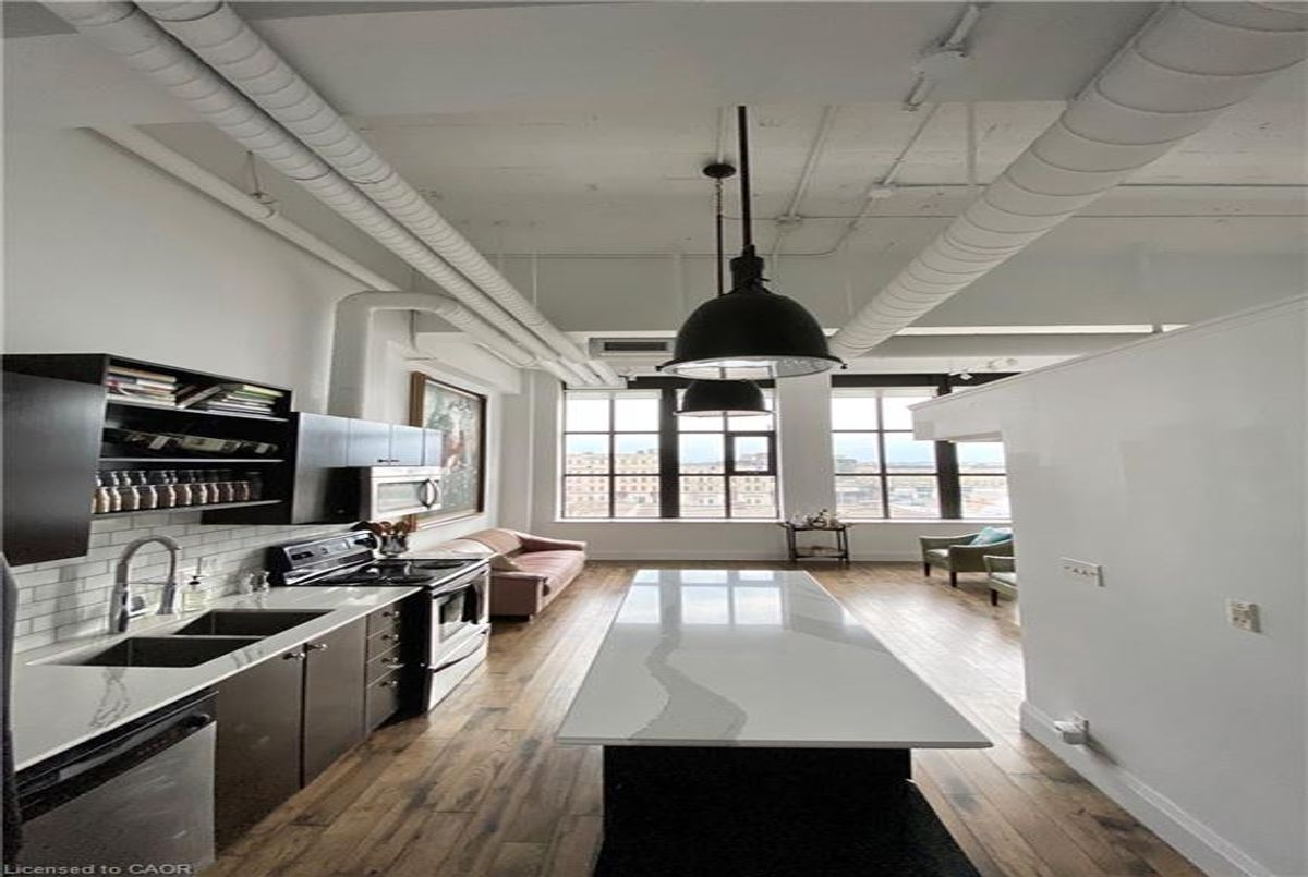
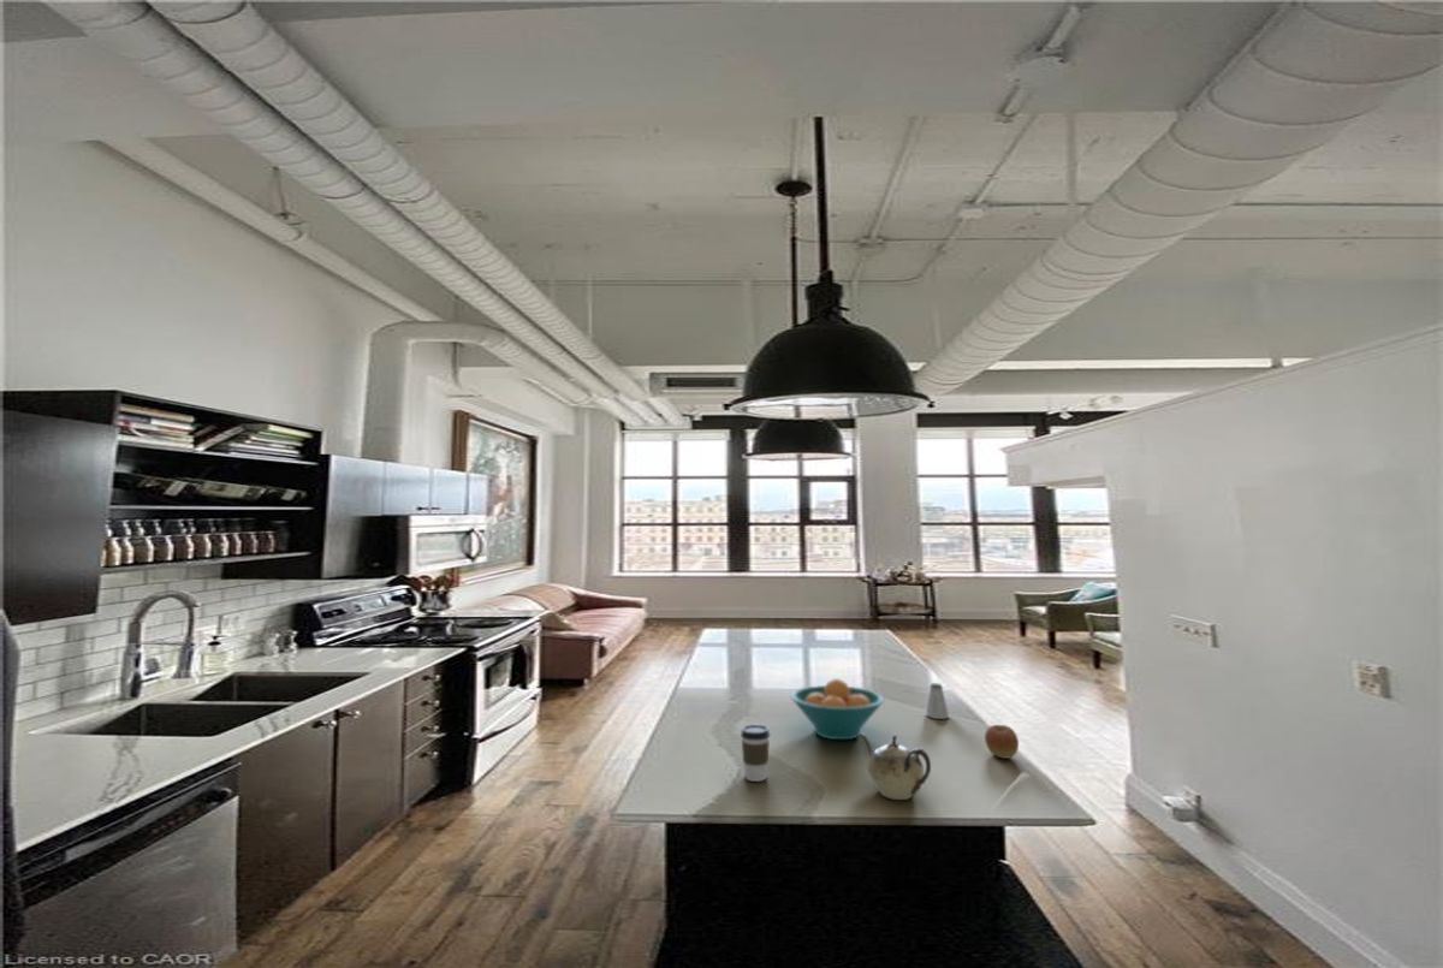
+ coffee cup (755, 752)
+ fruit bowl (836, 706)
+ teapot (891, 762)
+ saltshaker (936, 700)
+ apple (1000, 741)
